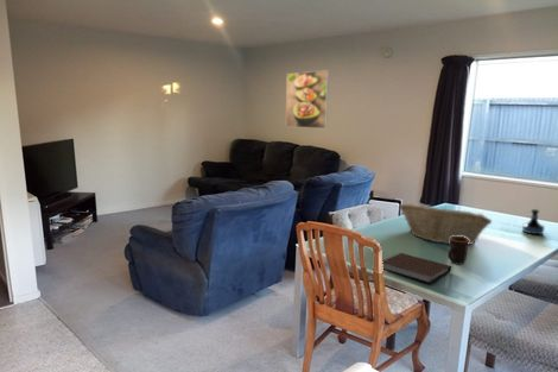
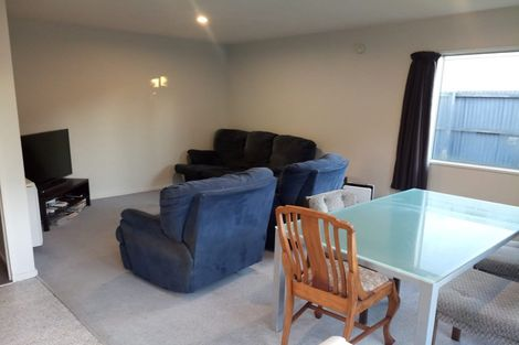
- tequila bottle (533, 220)
- fruit basket (442, 220)
- mug (456, 251)
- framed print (305, 100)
- notebook (414, 266)
